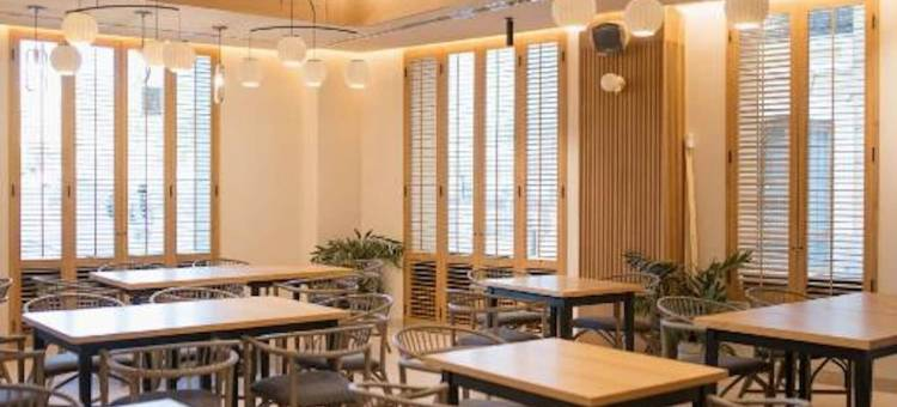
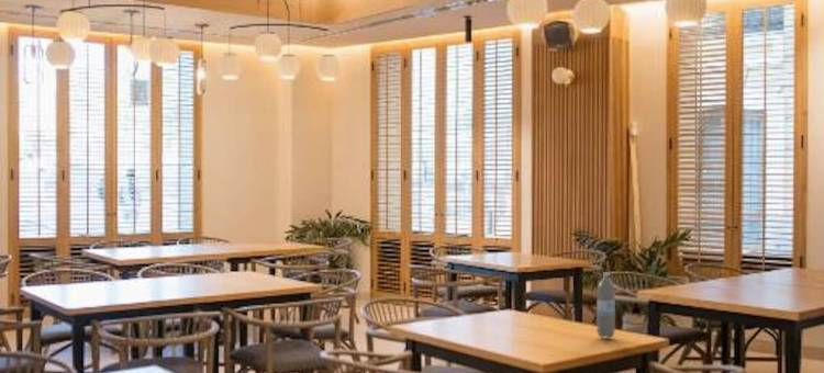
+ water bottle (605, 305)
